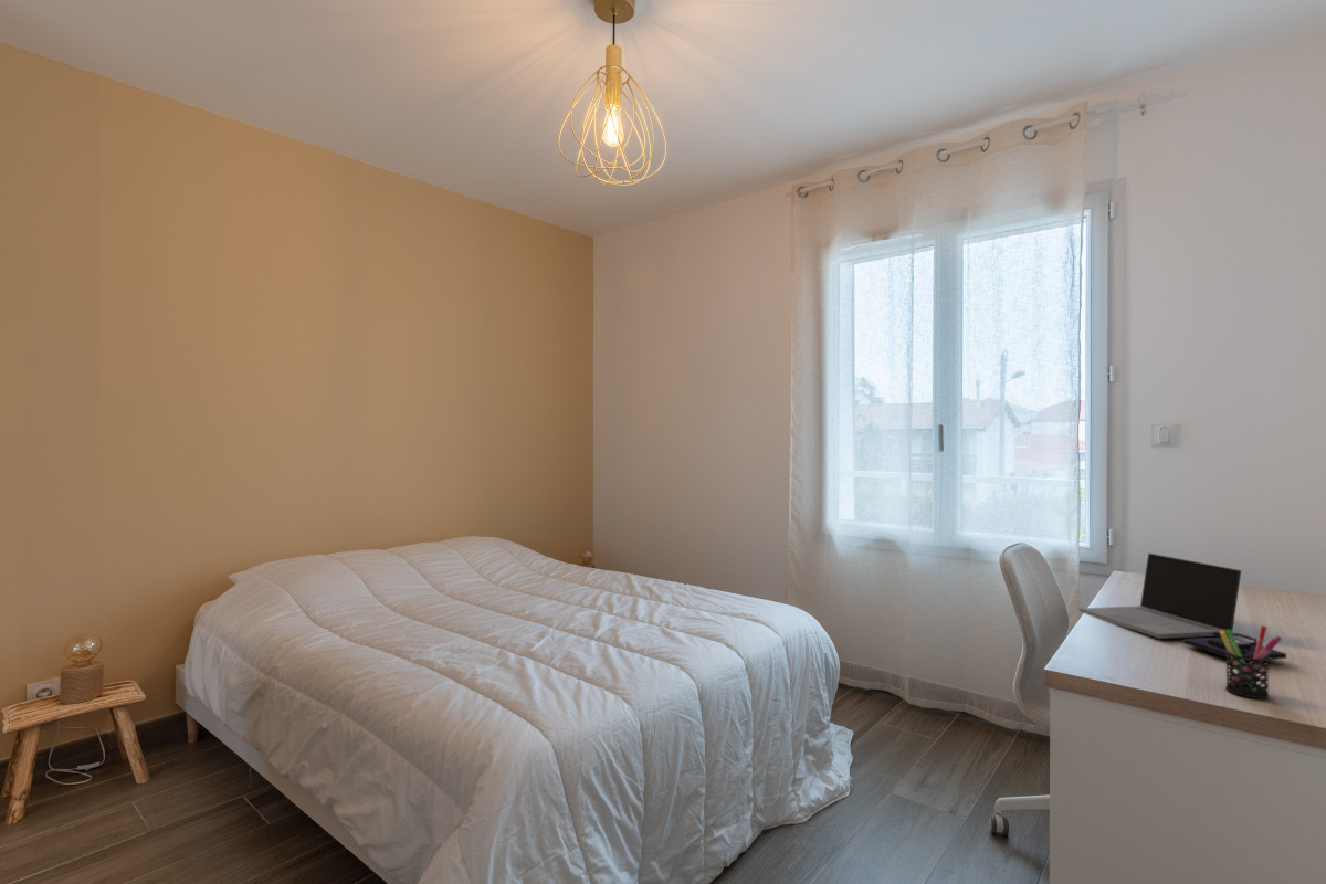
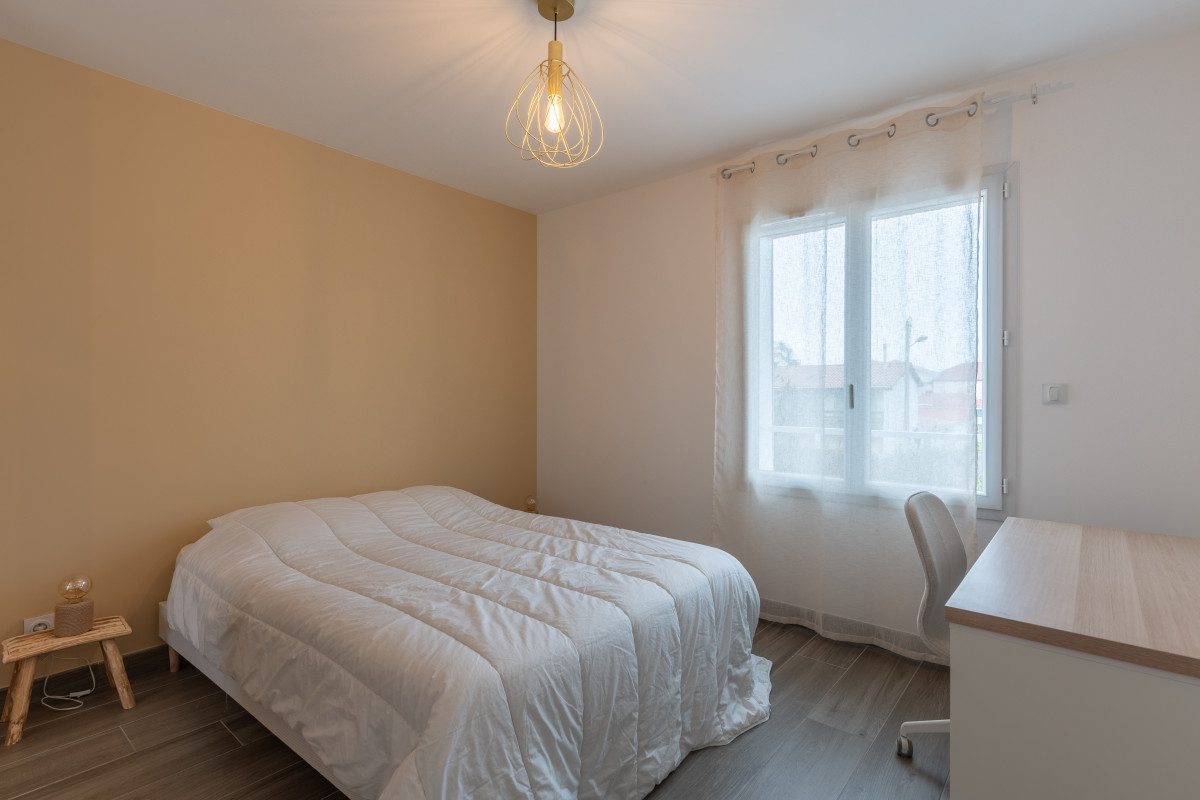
- laptop computer (1185, 600)
- pen holder (1245, 657)
